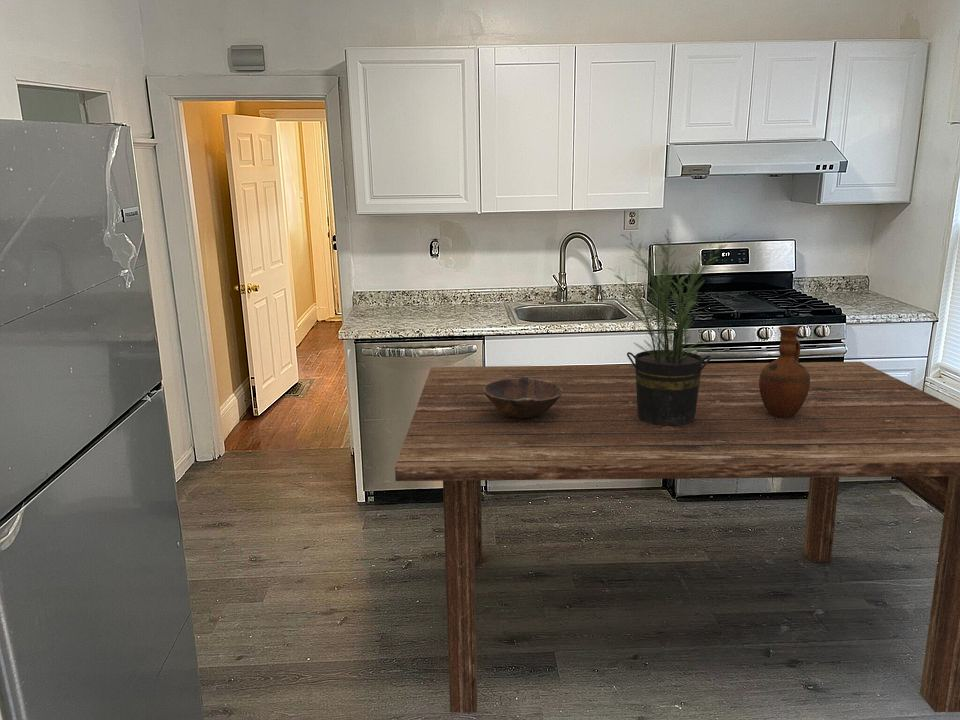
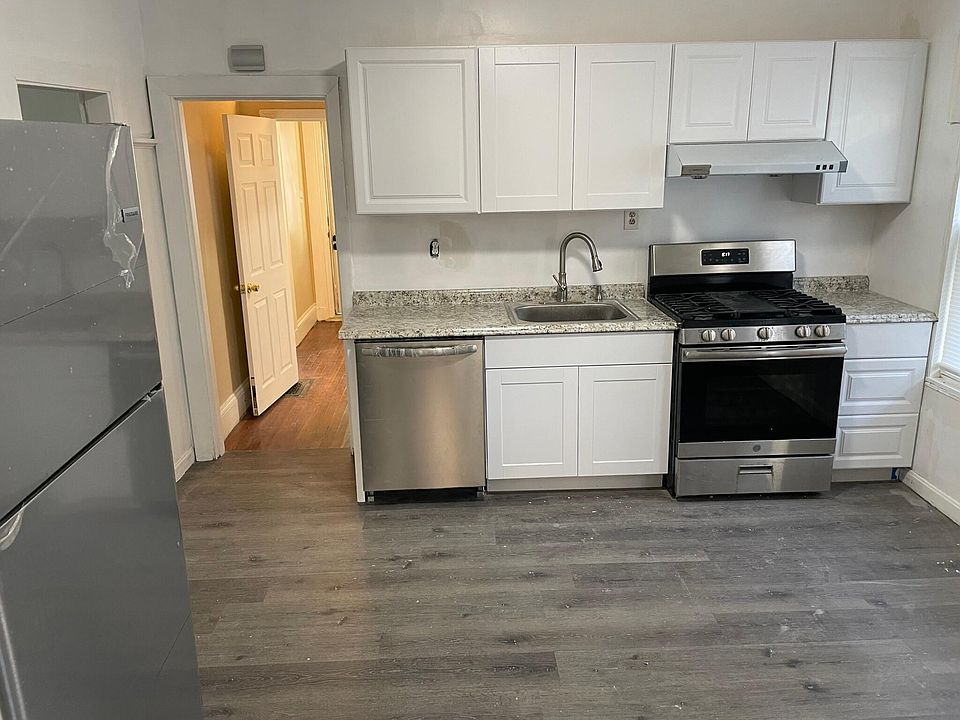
- dining table (672, 478)
- potted plant (666, 324)
- bowl (522, 400)
- pitcher (785, 370)
